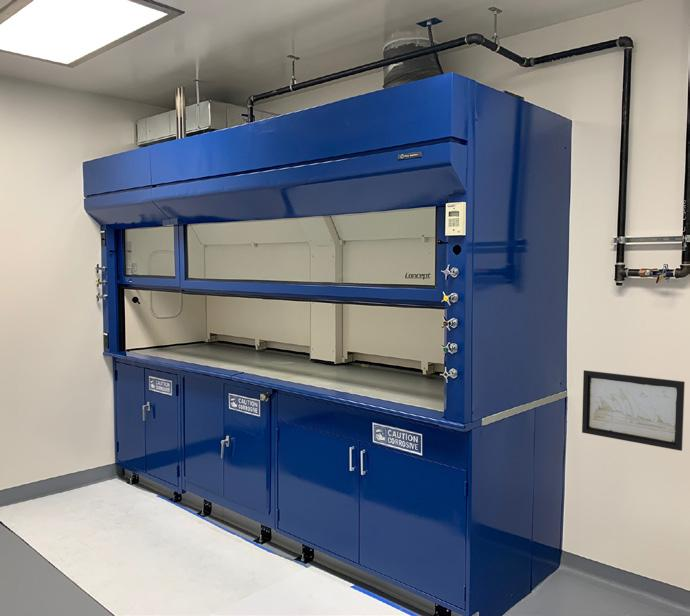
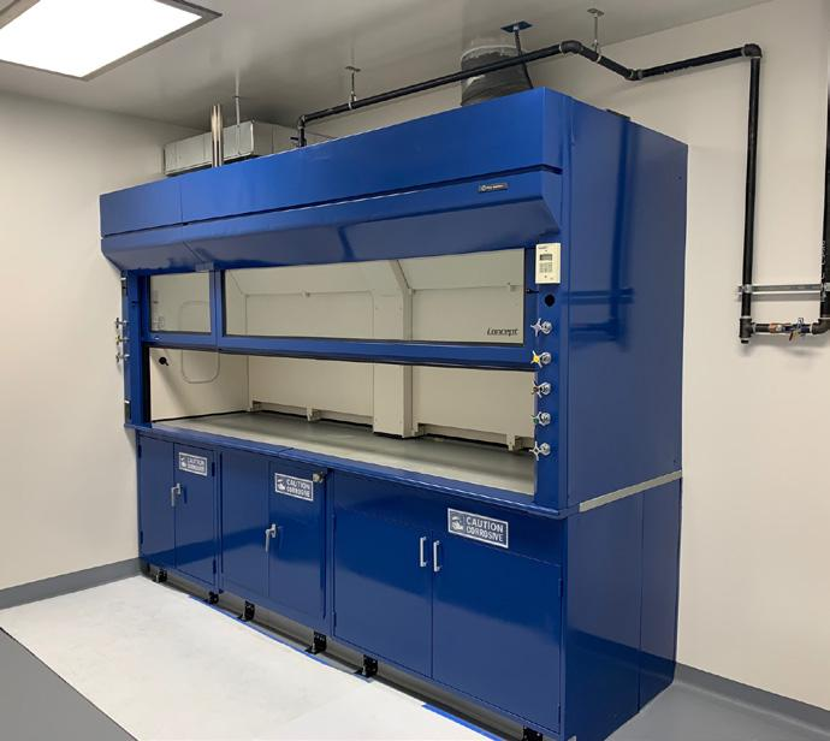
- wall art (630, 408)
